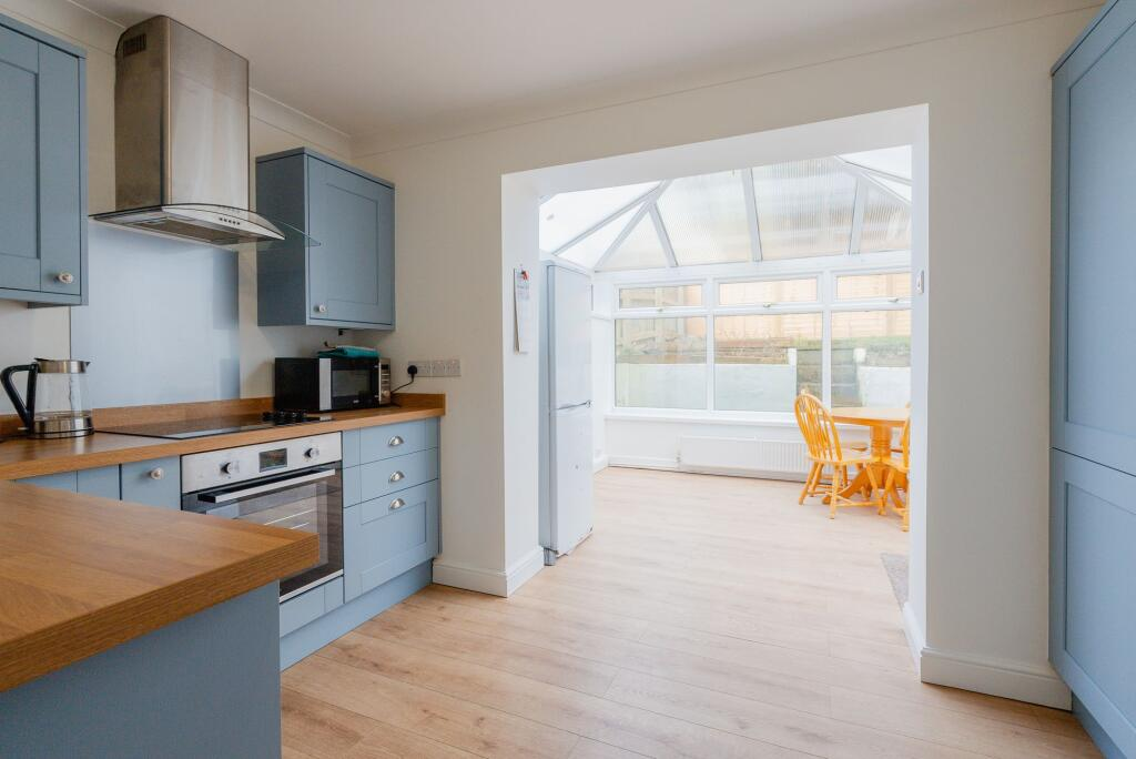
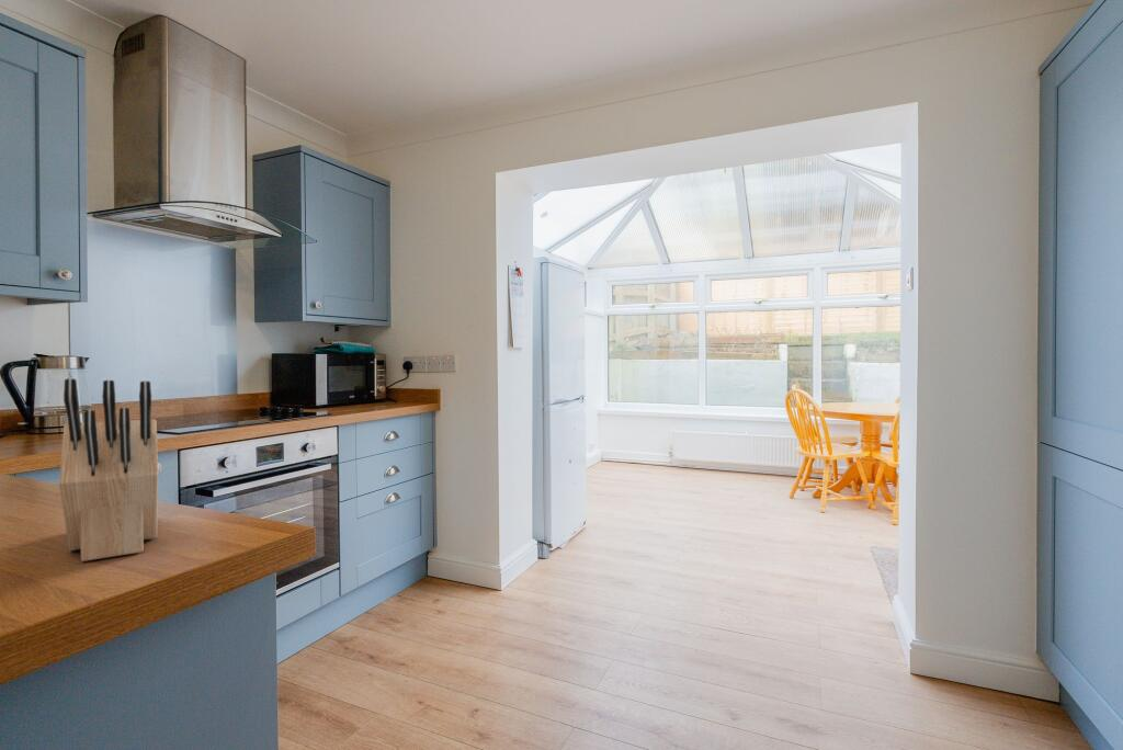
+ knife block (113, 461)
